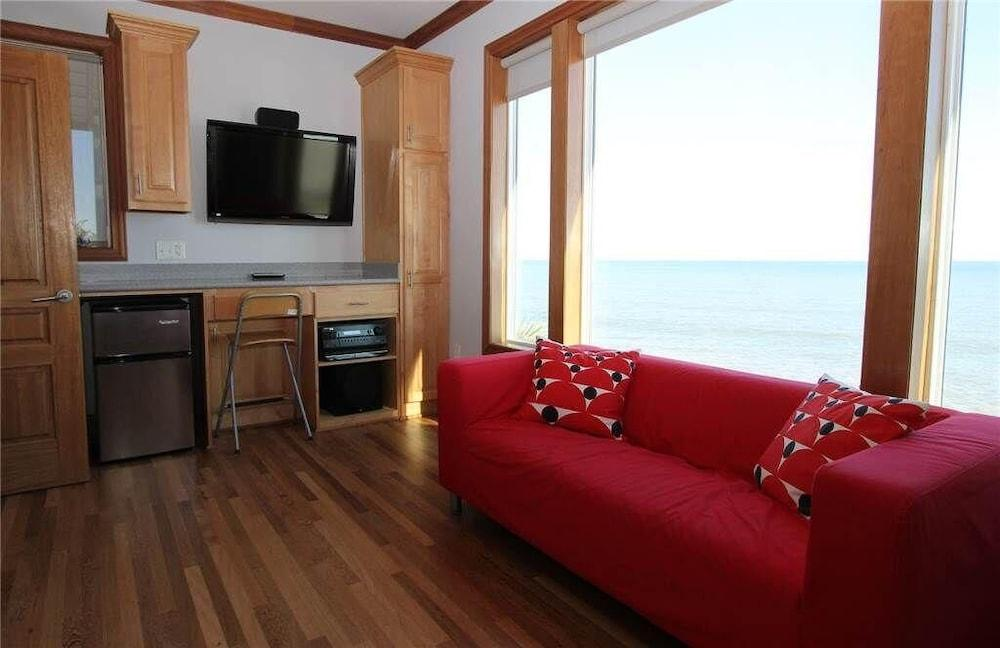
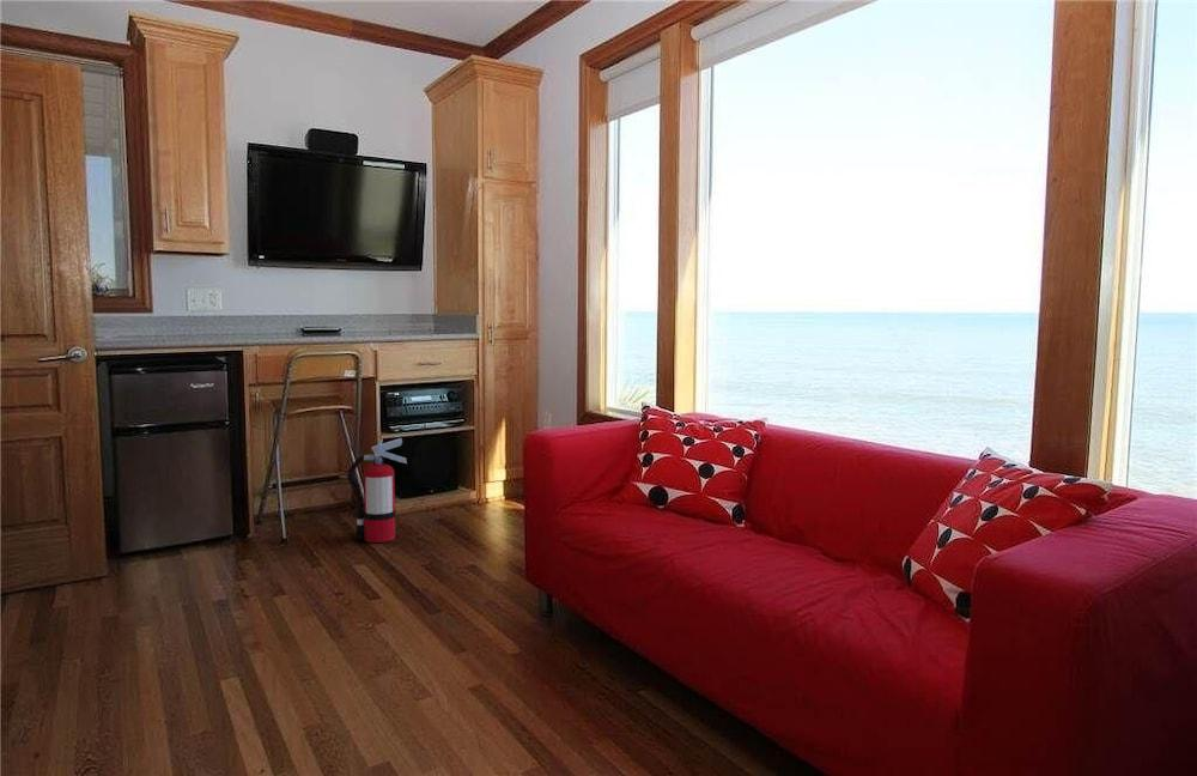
+ fire extinguisher (377, 487)
